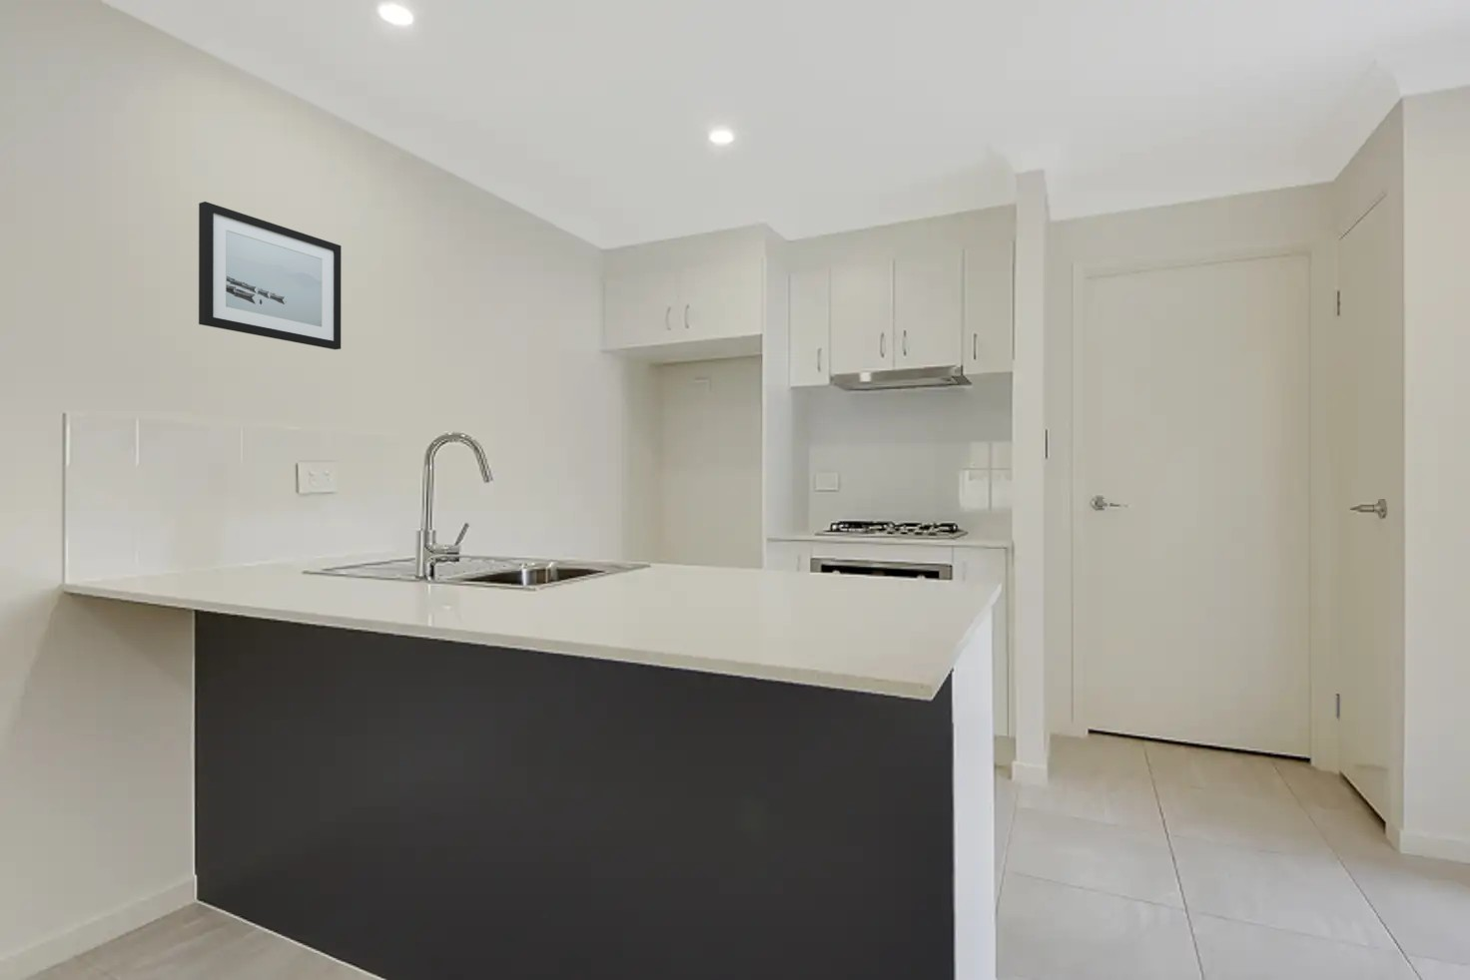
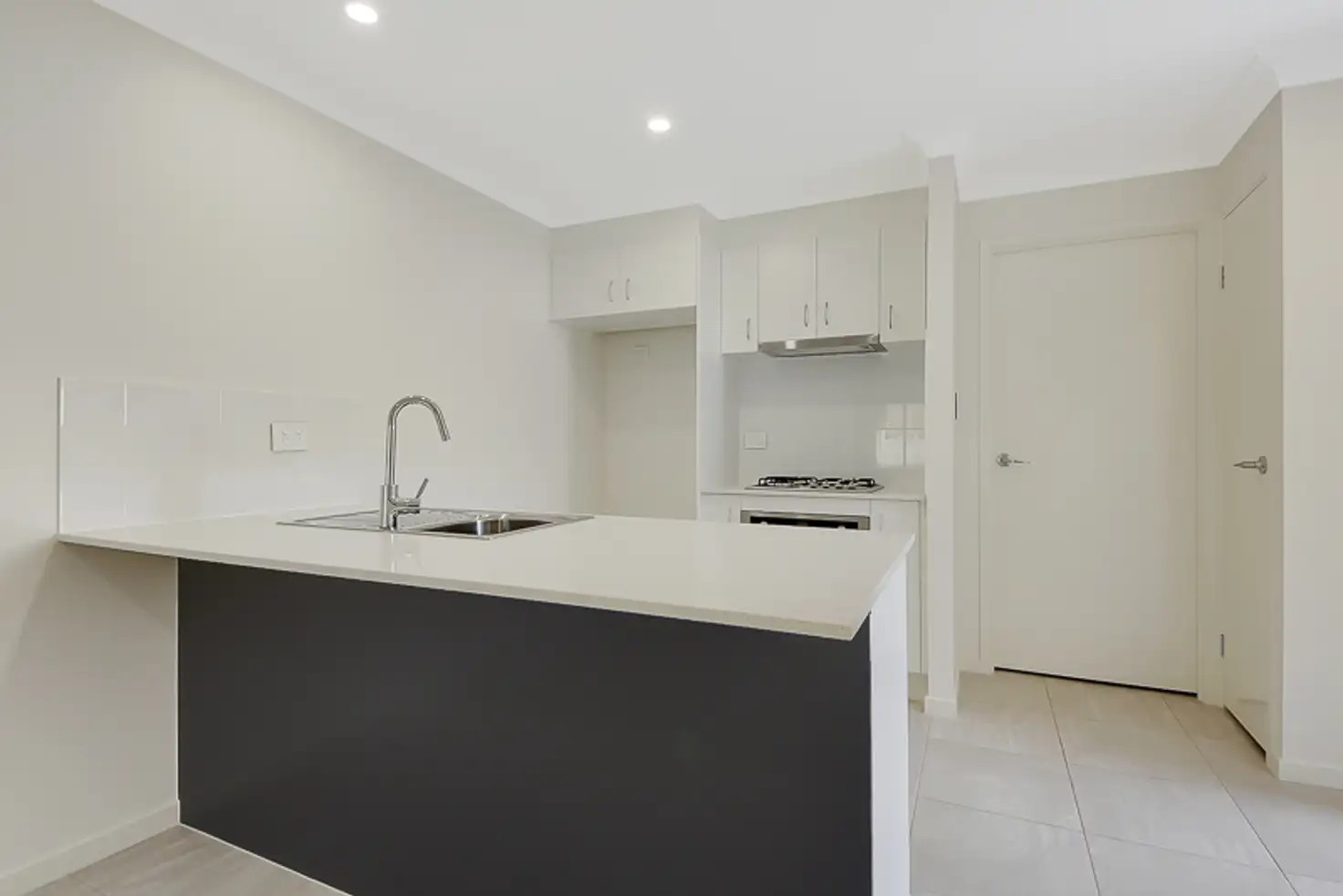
- wall art (275, 281)
